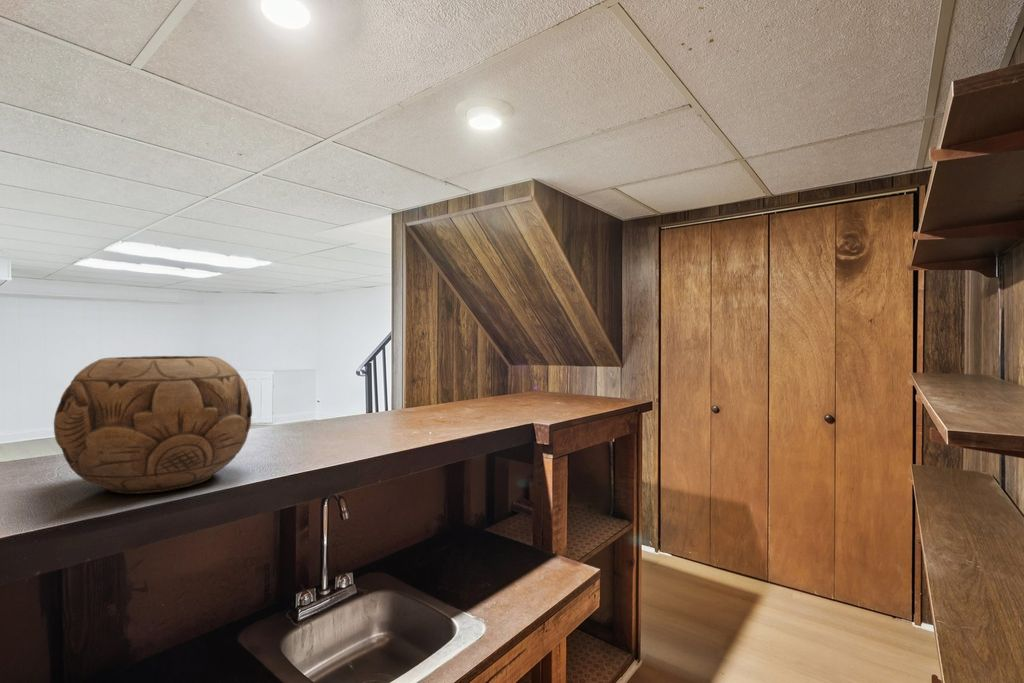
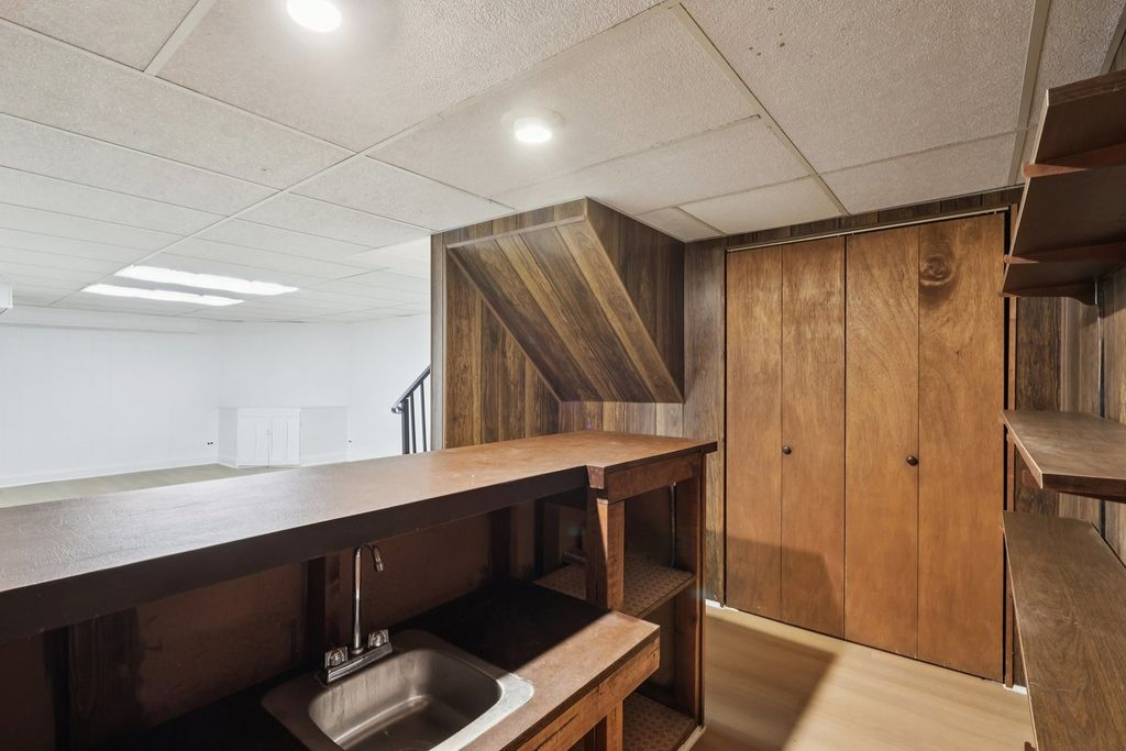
- decorative bowl (162, 419)
